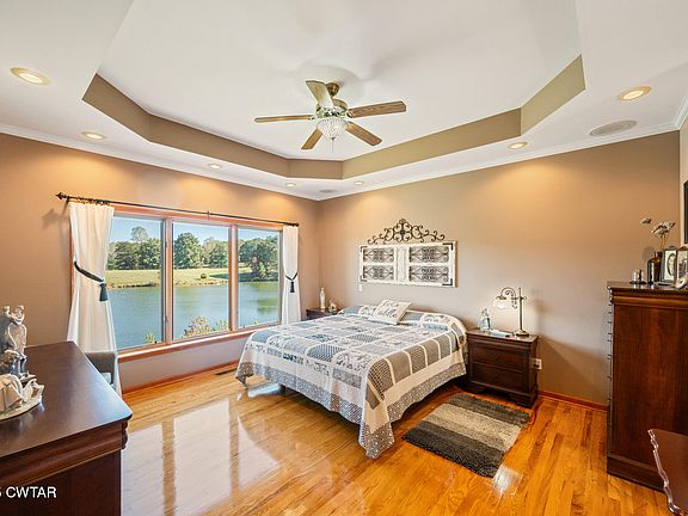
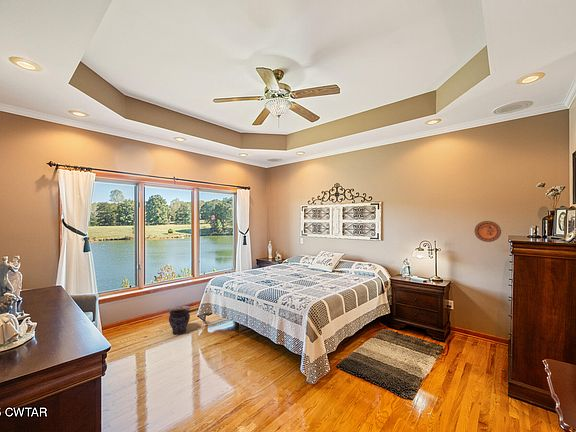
+ vase (179, 320)
+ decorative plate (487, 231)
